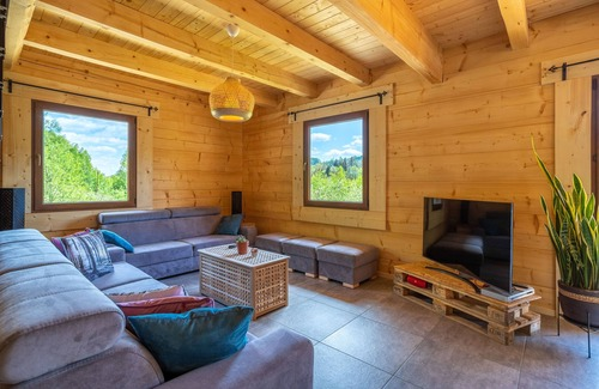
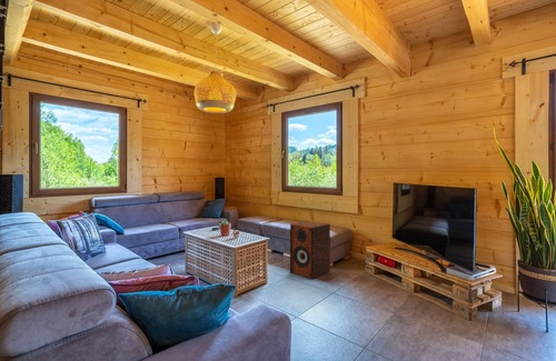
+ speaker (309, 248)
